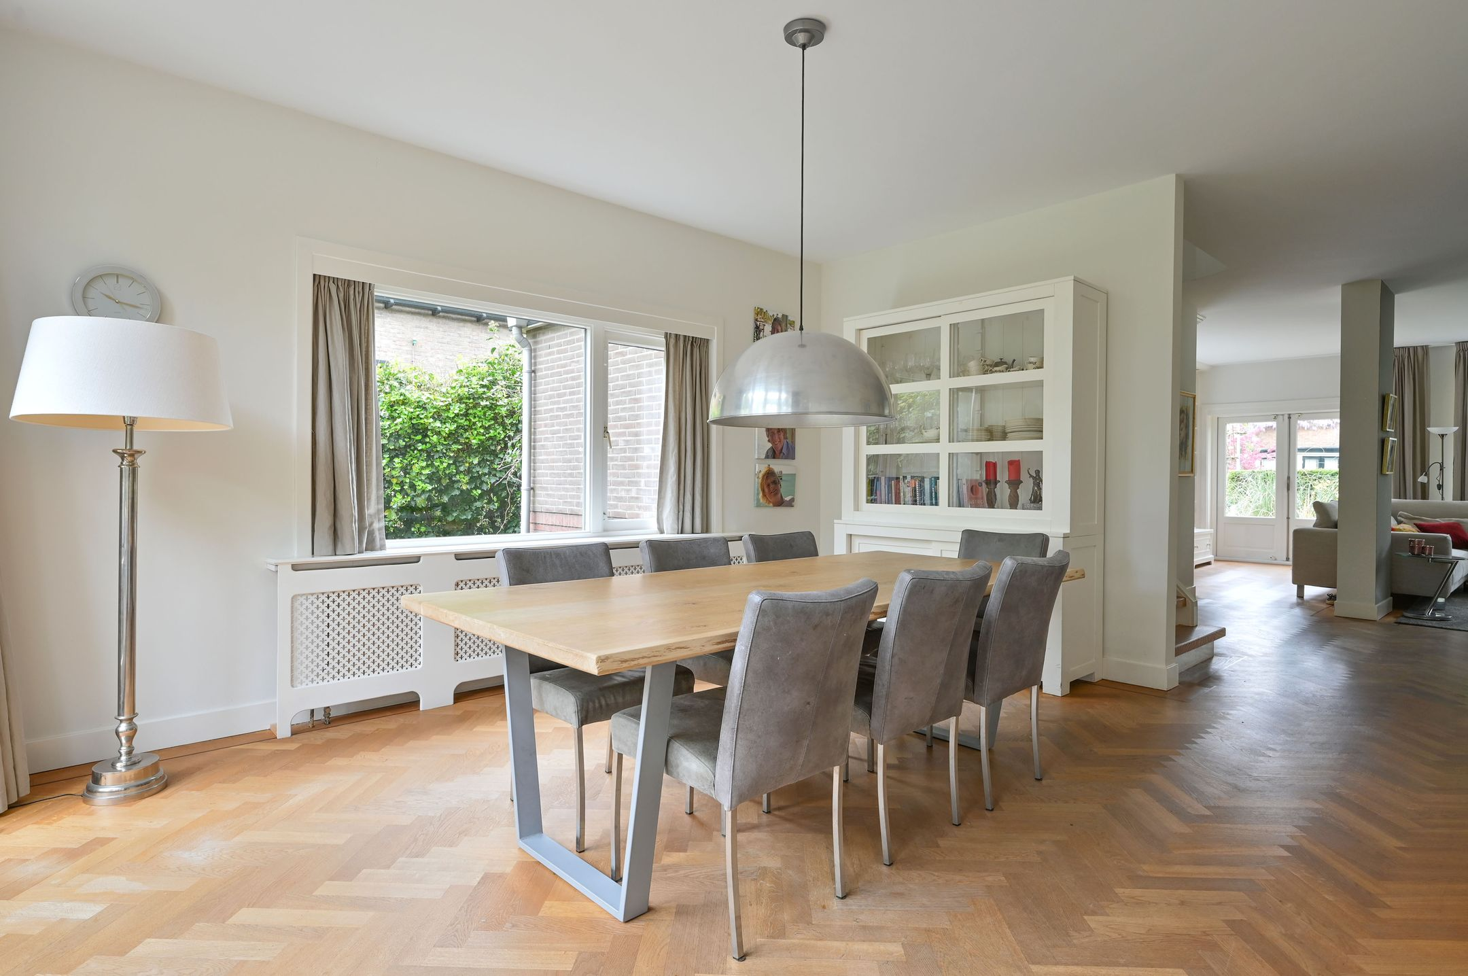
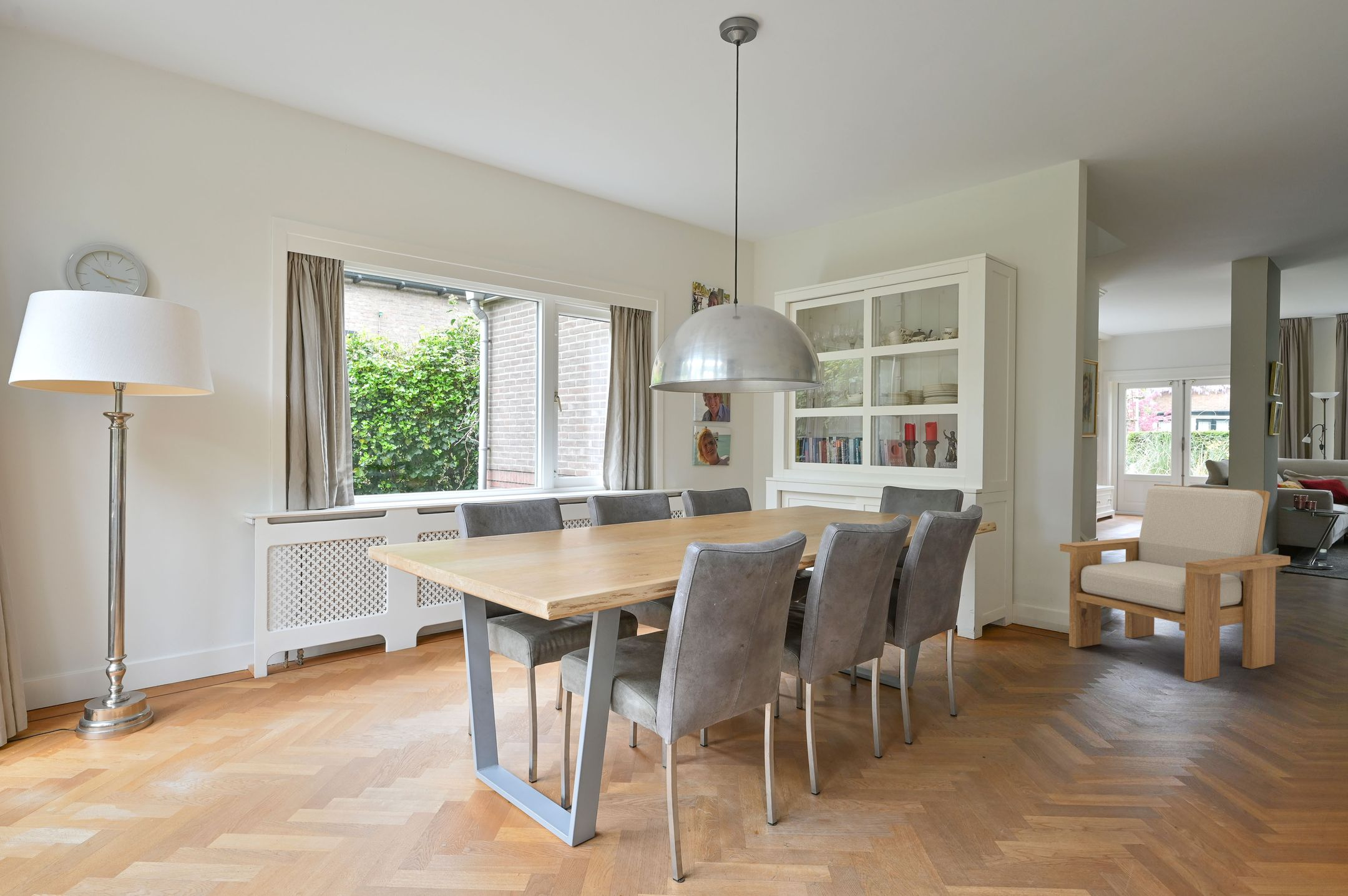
+ armchair (1170, 572)
